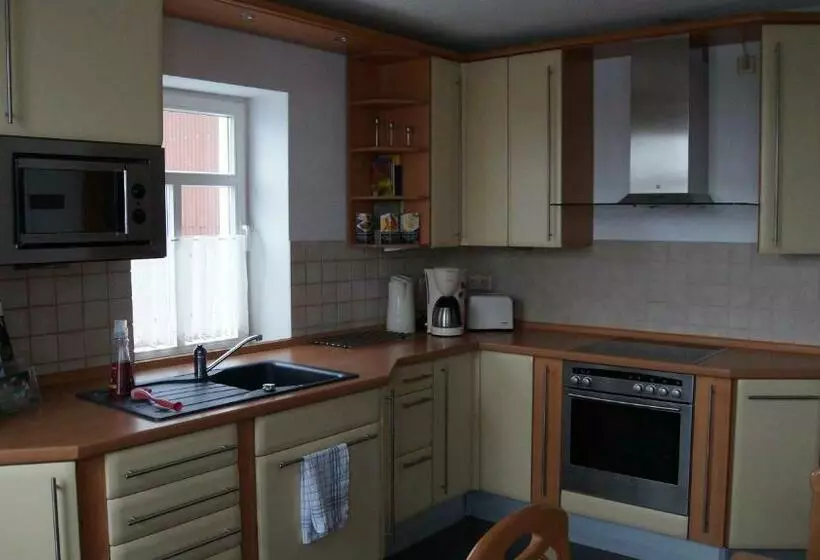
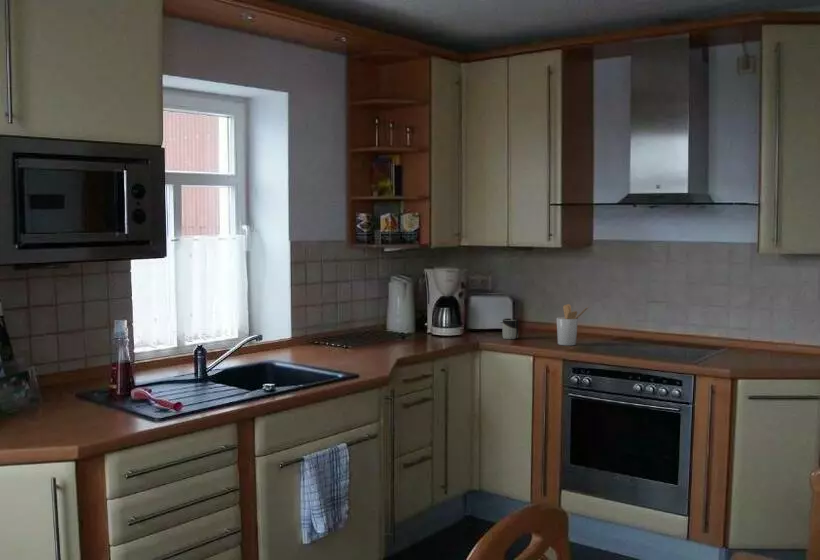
+ cup (511, 328)
+ utensil holder (572, 324)
